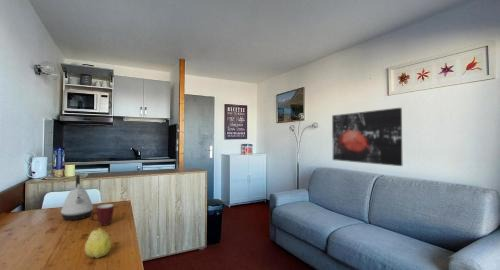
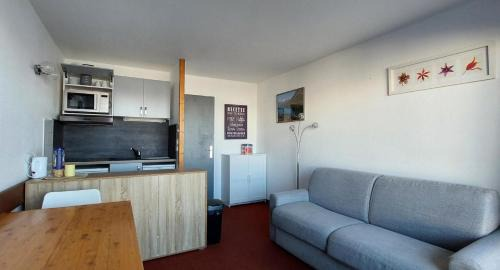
- mug (102, 215)
- fruit (98, 240)
- kettle (77, 196)
- wall art (362, 137)
